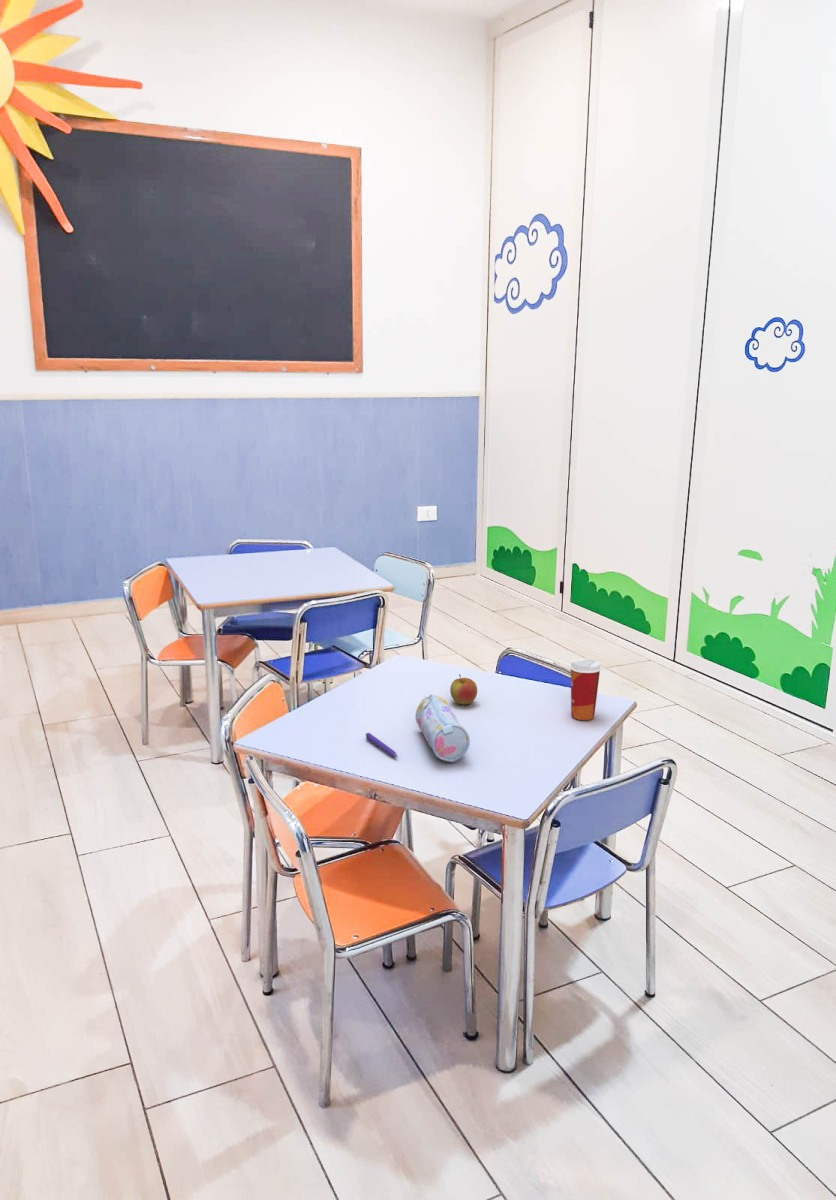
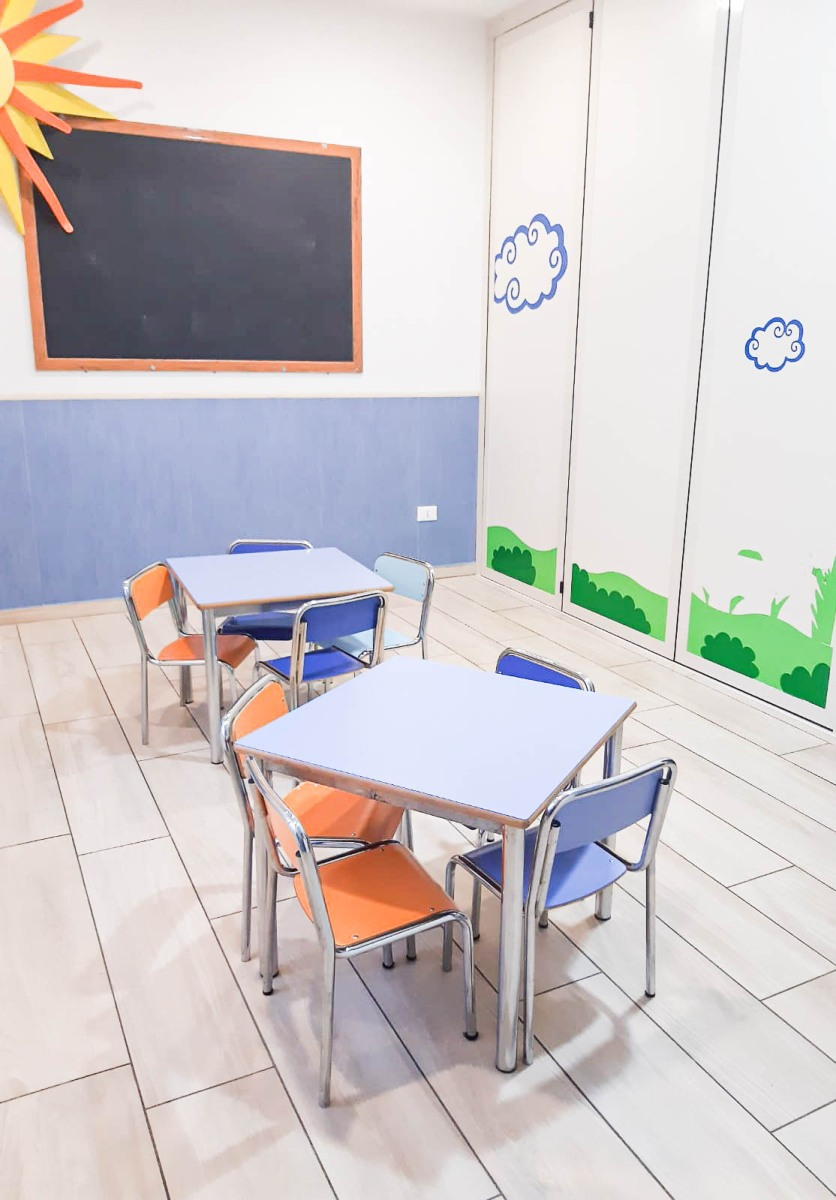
- pencil case (441, 726)
- apple (463, 688)
- paper cup (584, 689)
- pen (381, 745)
